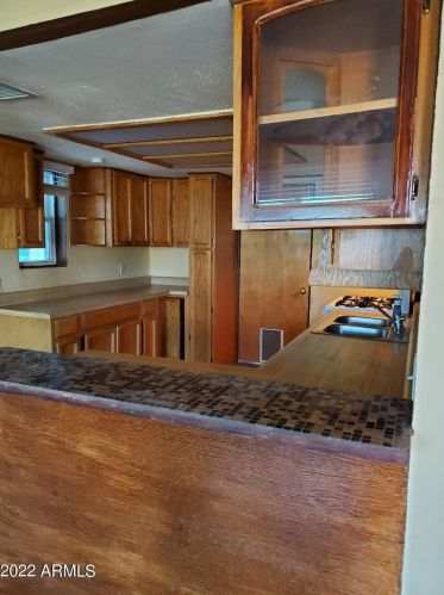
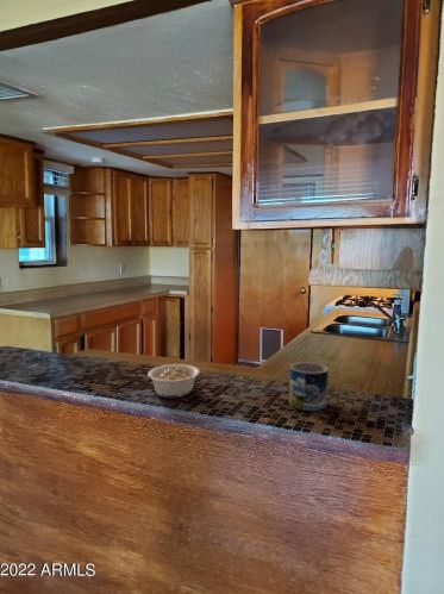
+ legume (173, 380)
+ mug (311, 383)
